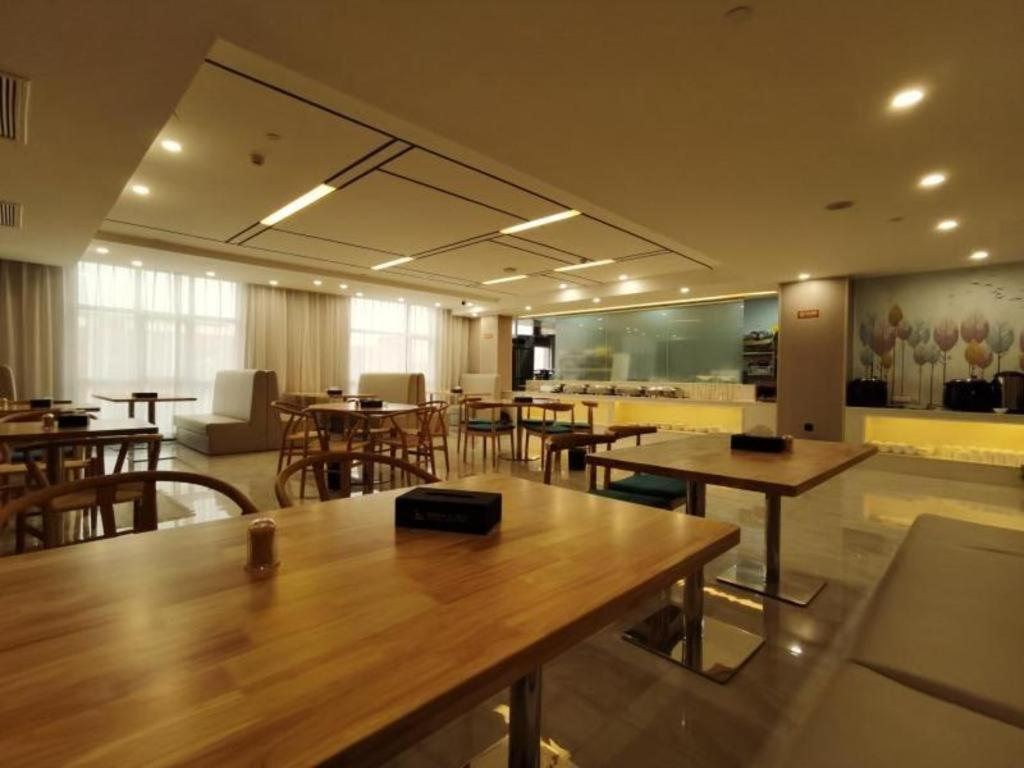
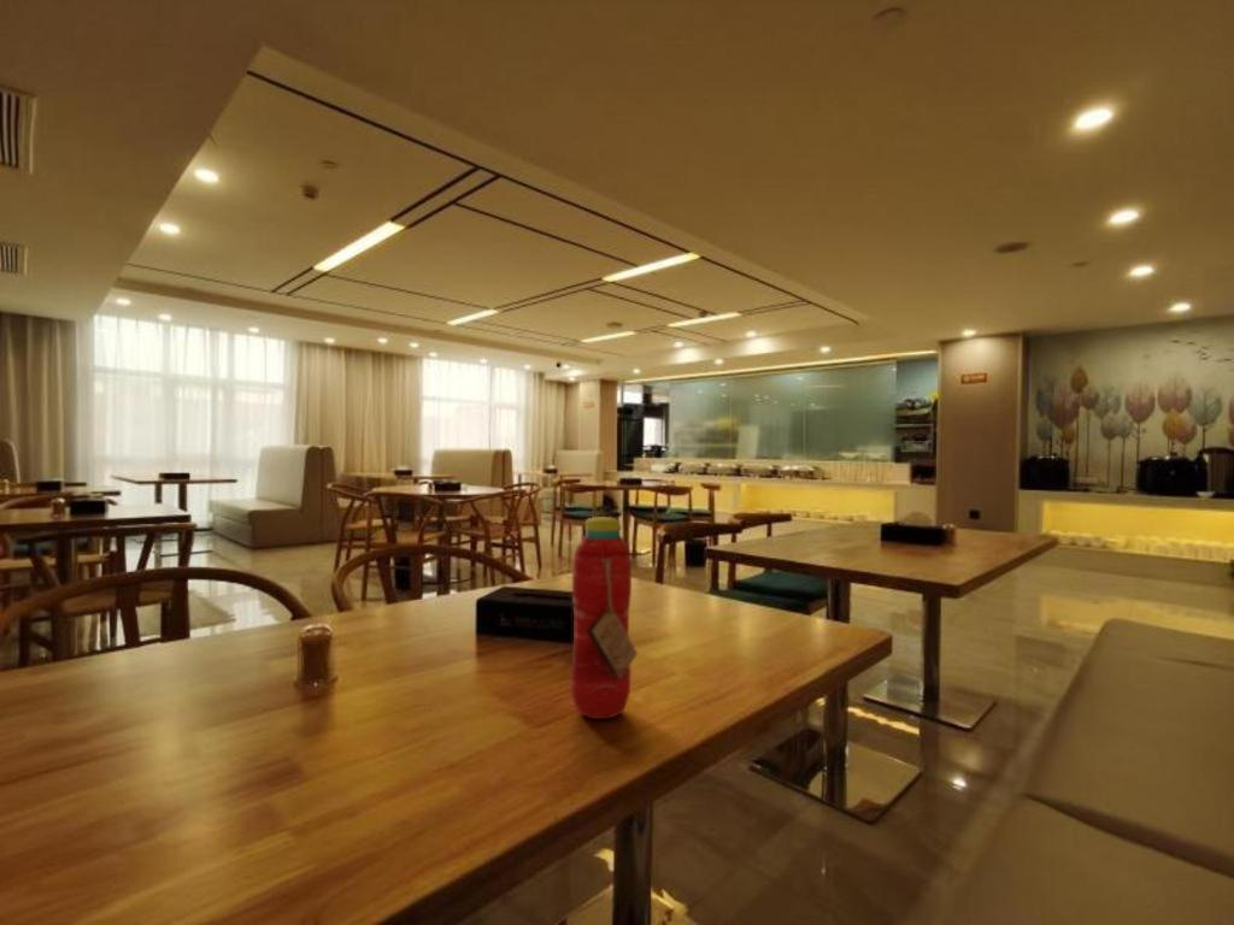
+ water bottle (604, 617)
